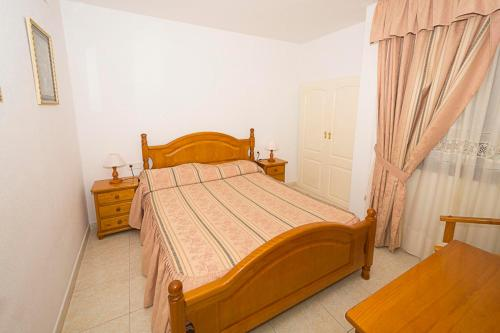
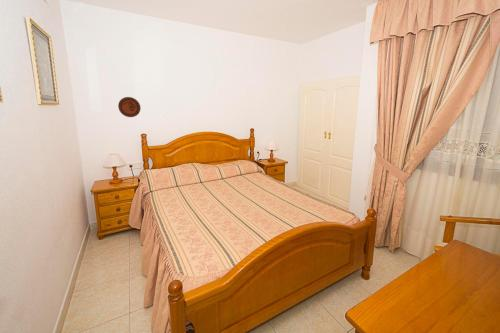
+ decorative plate (129, 107)
